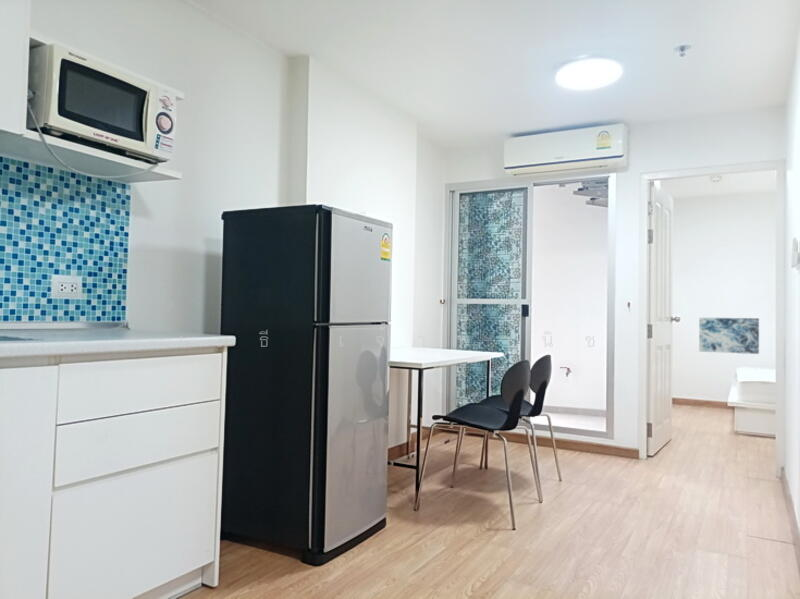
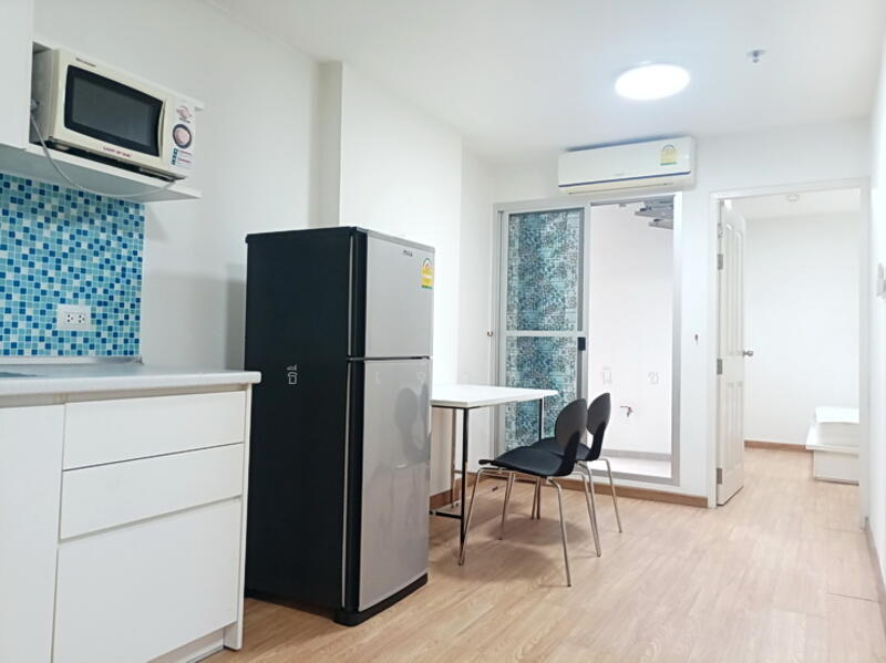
- wall art (728, 335)
